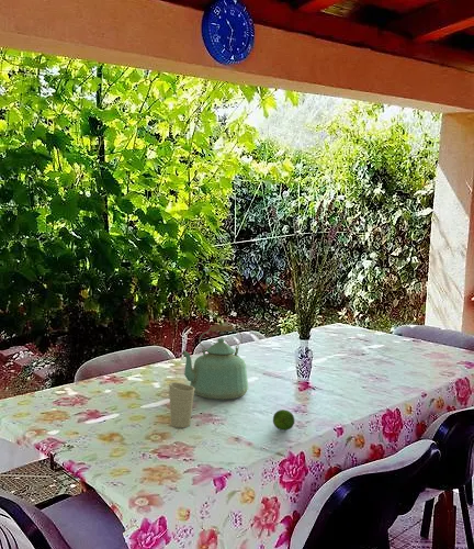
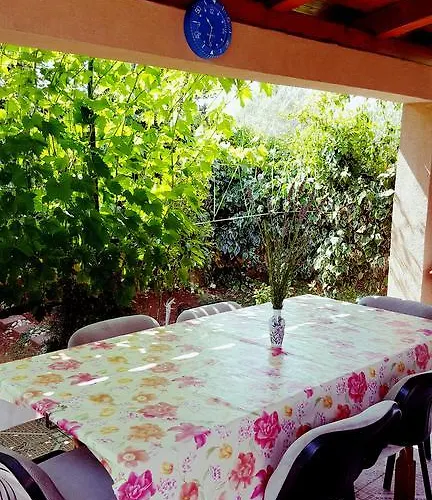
- cup (181, 404)
- fruit (282, 419)
- kettle (214, 359)
